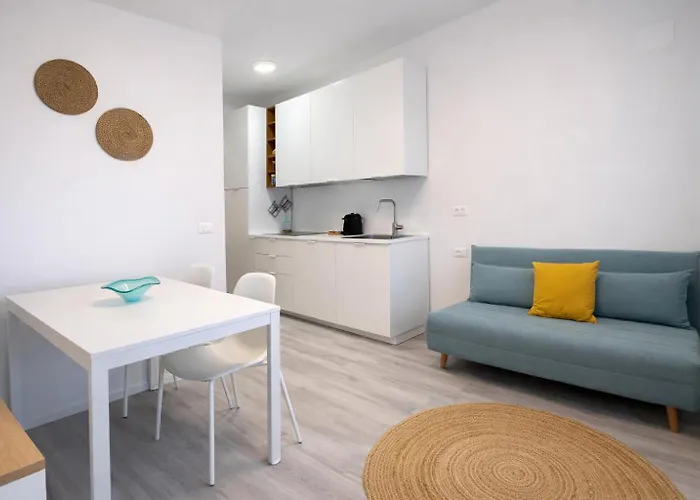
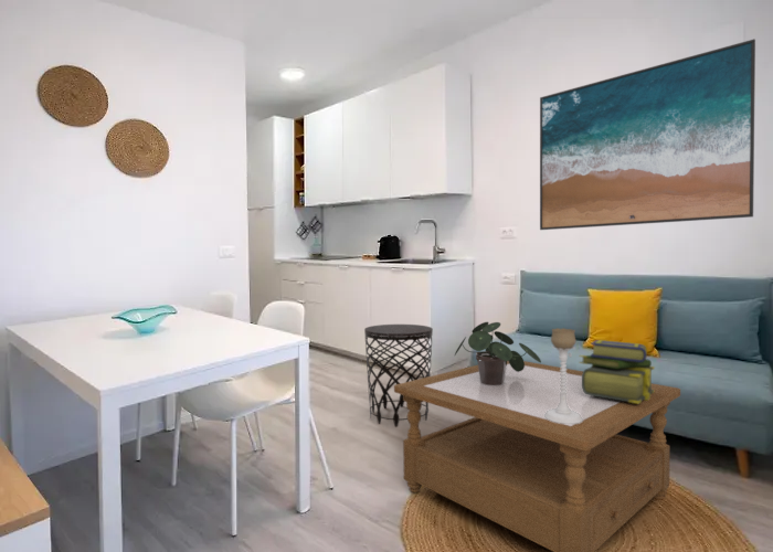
+ candle holder (563, 373)
+ potted plant (494, 351)
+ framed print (632, 148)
+ stack of books (617, 365)
+ side table (396, 371)
+ coffee table (533, 439)
